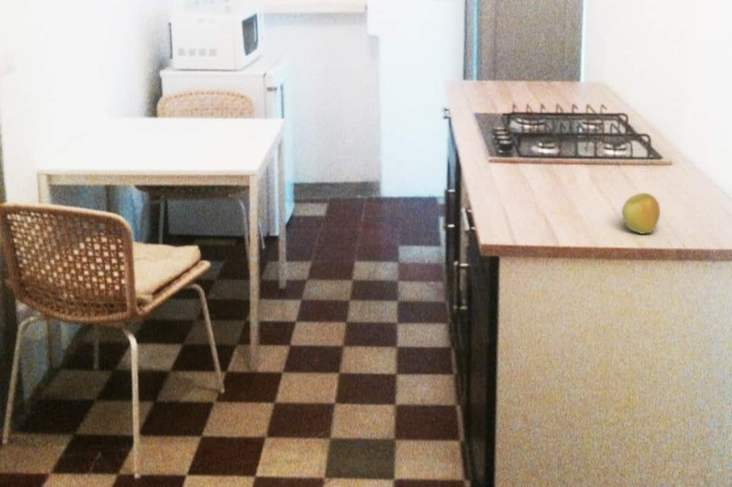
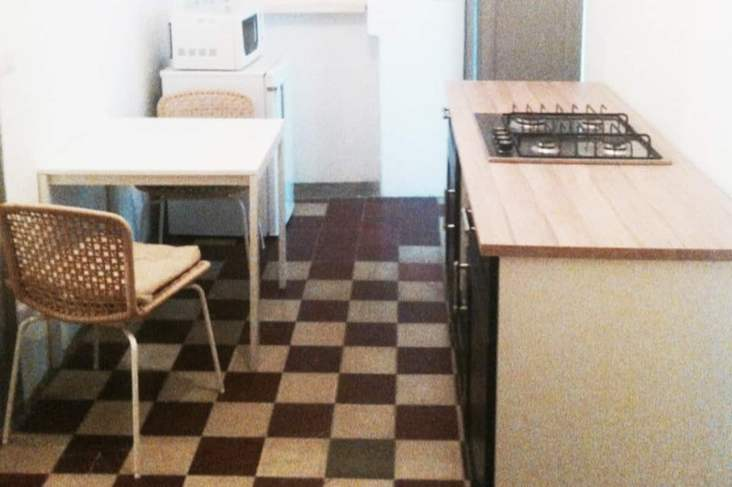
- apple (641, 213)
